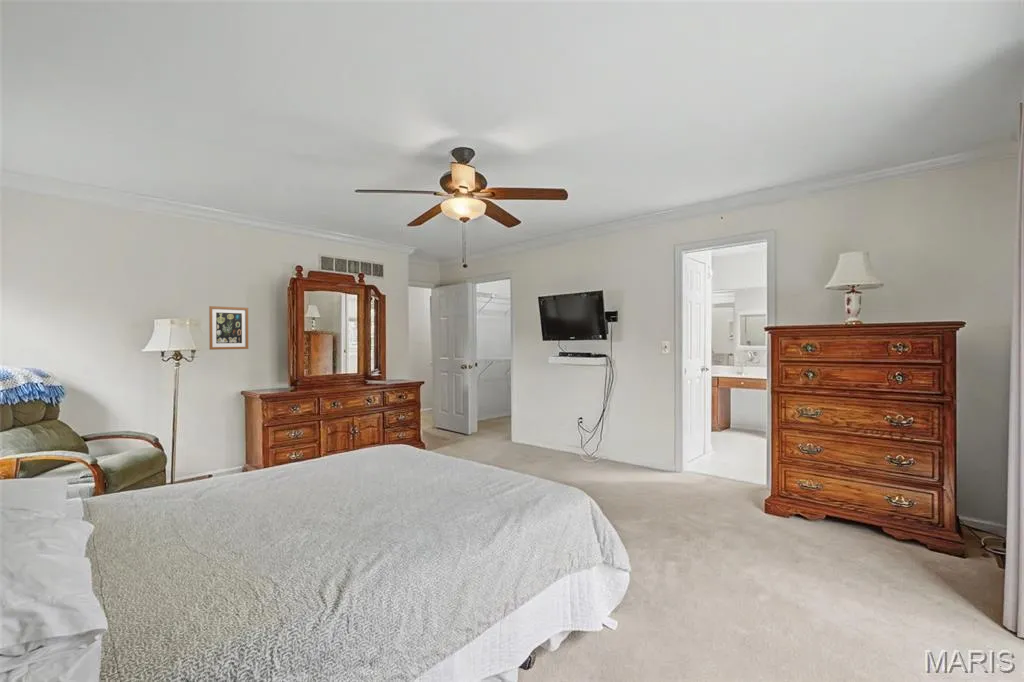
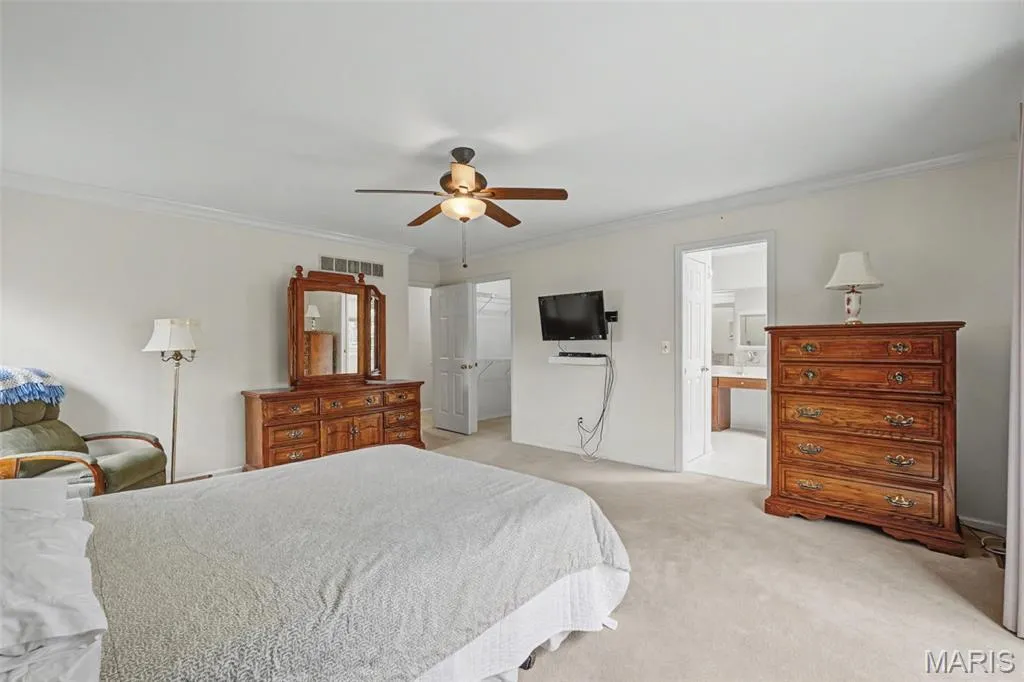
- wall art (229, 328)
